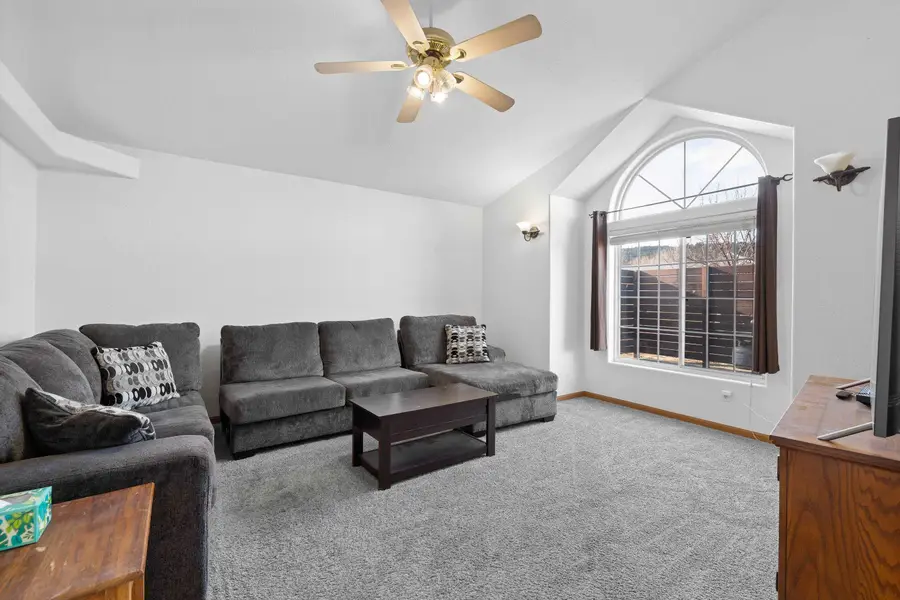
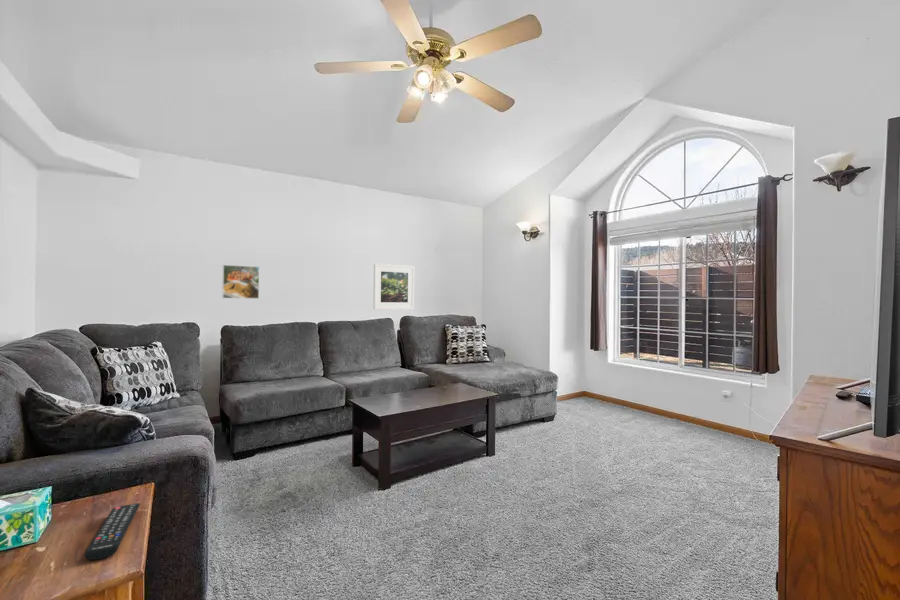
+ remote control (115, 528)
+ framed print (241, 282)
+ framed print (394, 287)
